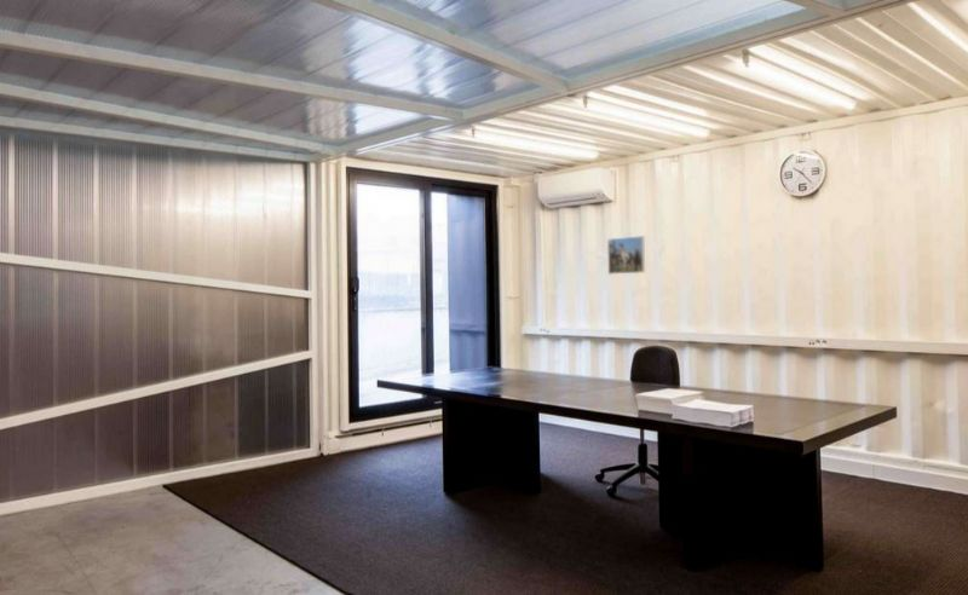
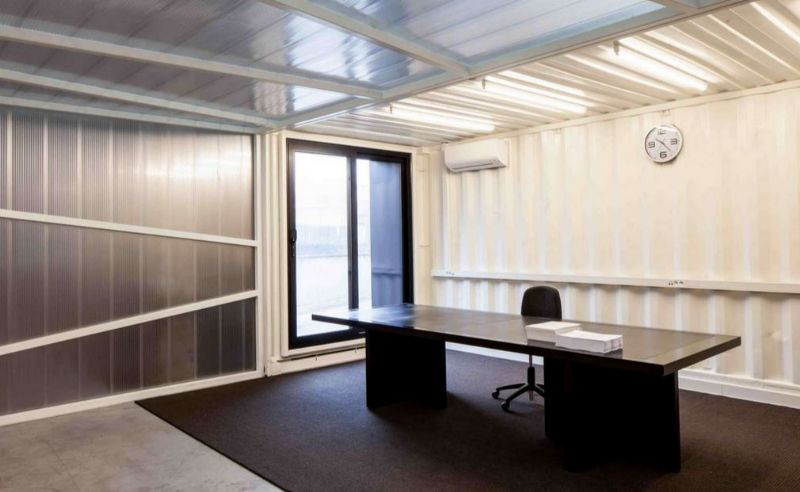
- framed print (626, 255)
